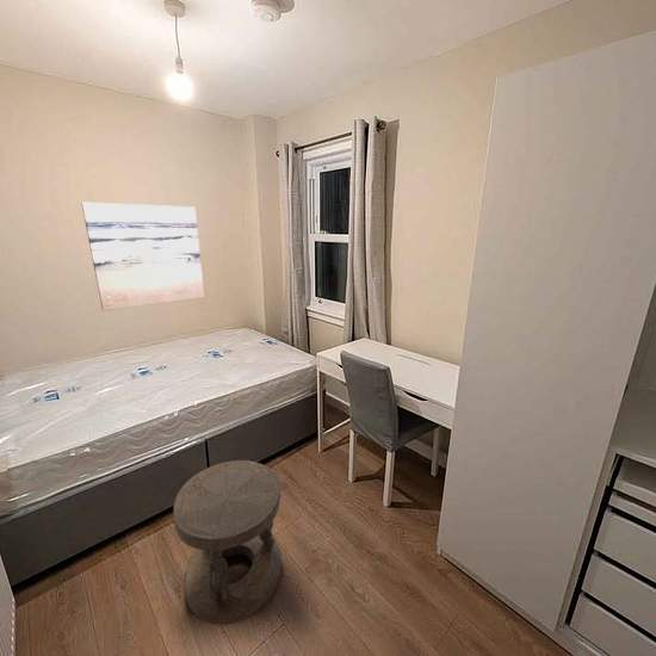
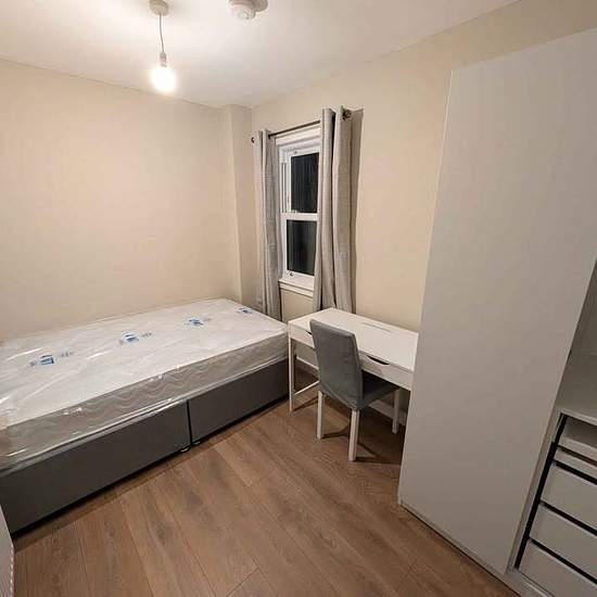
- wall art (150, 255)
- stool (233, 533)
